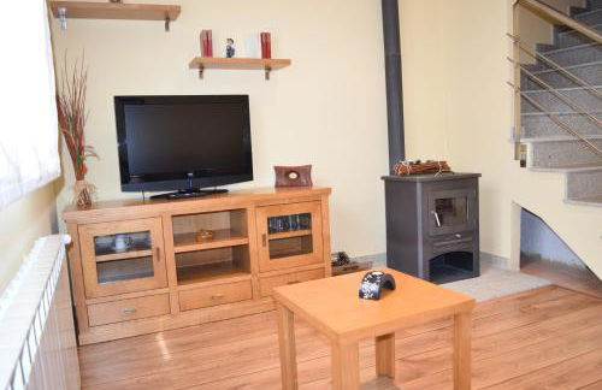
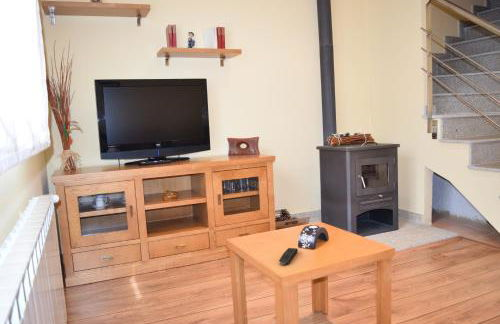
+ remote control (288, 255)
